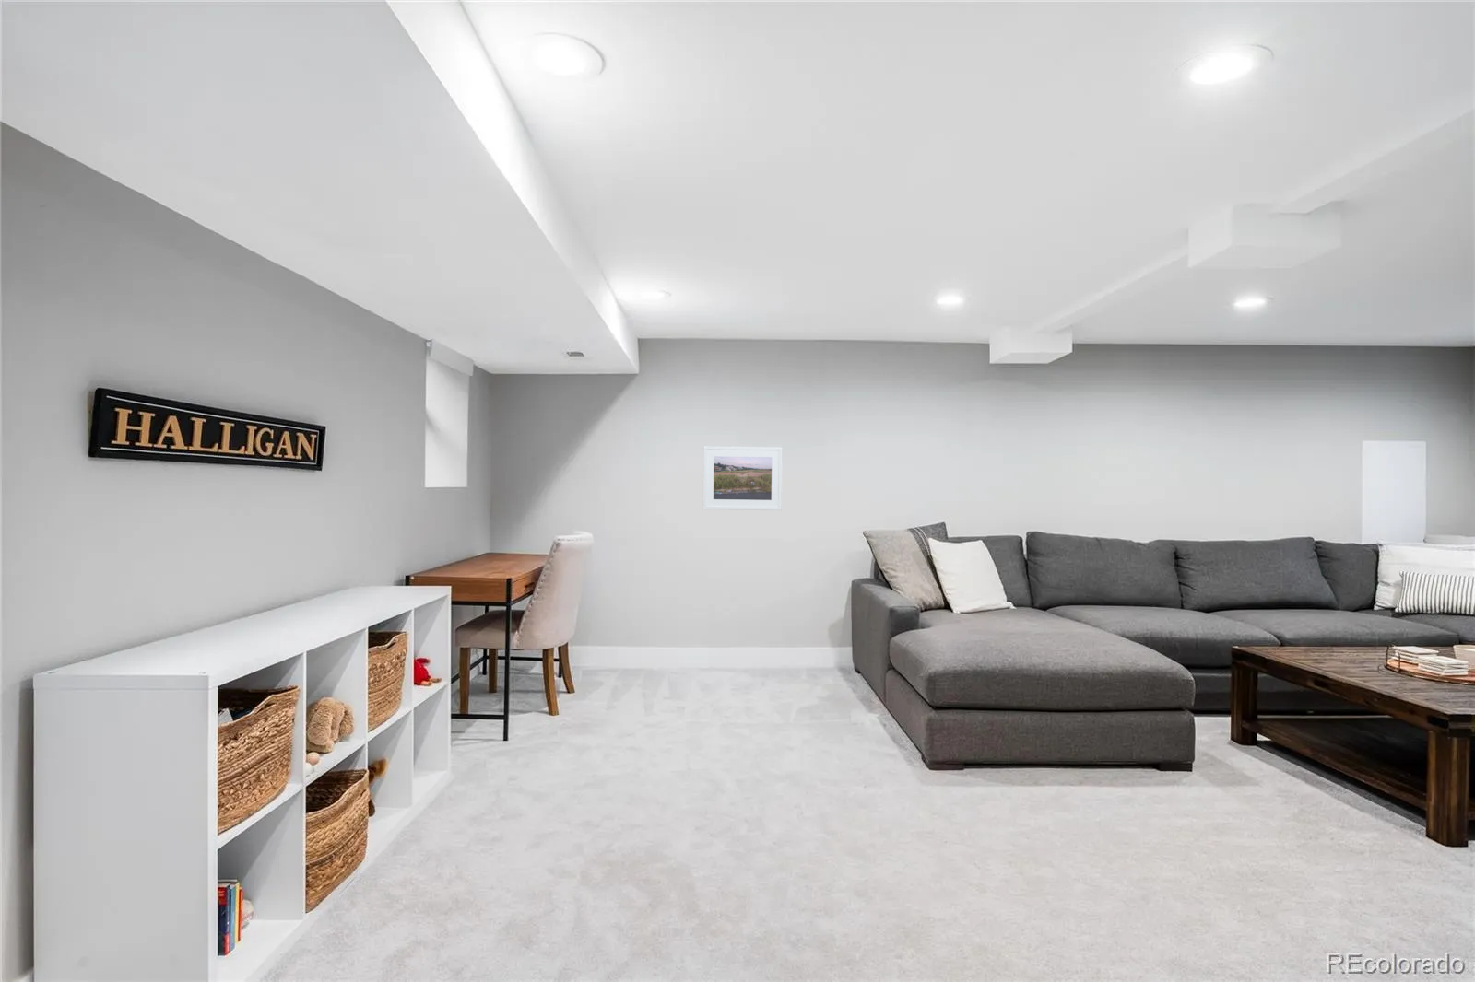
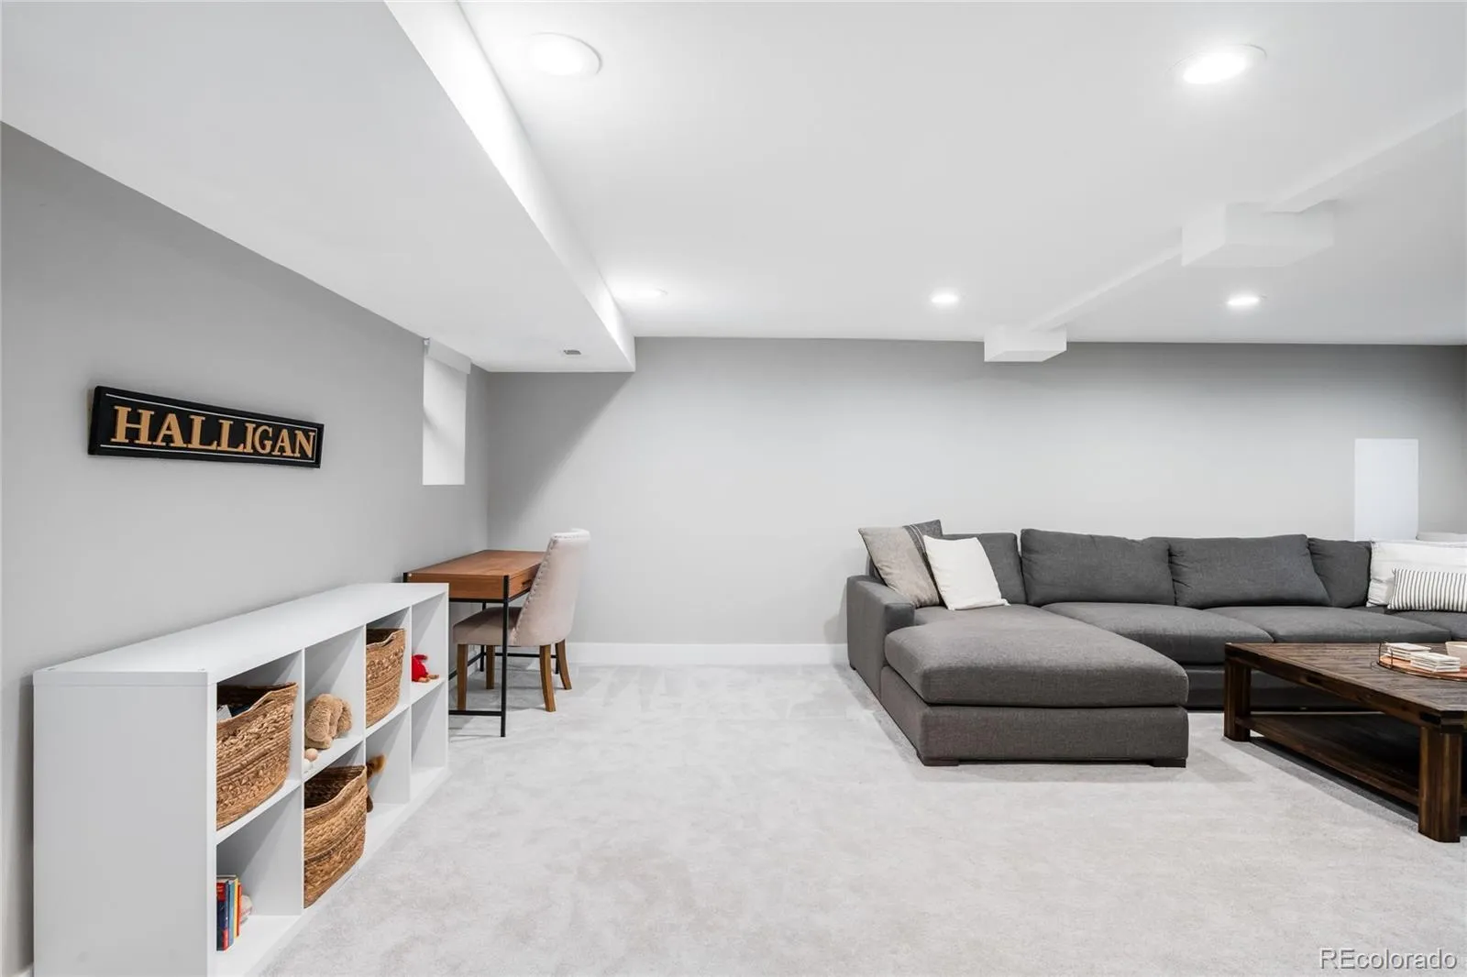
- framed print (742, 478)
